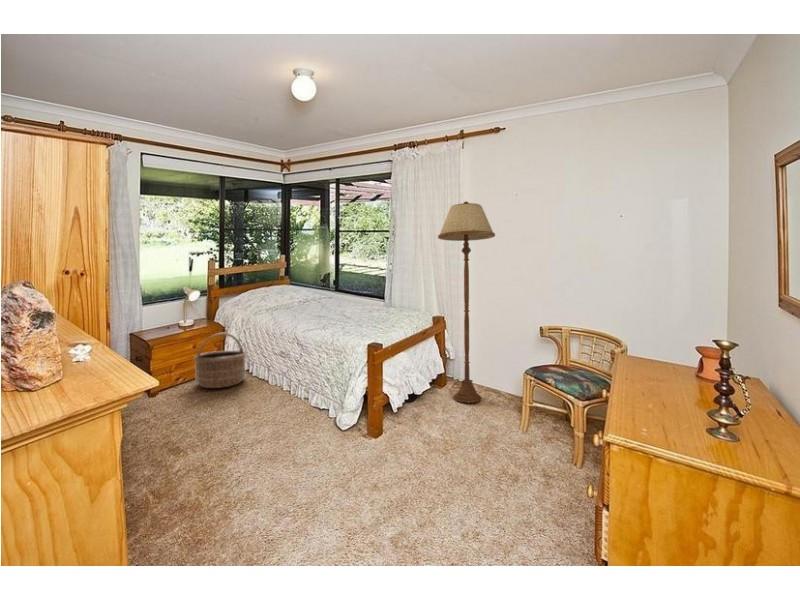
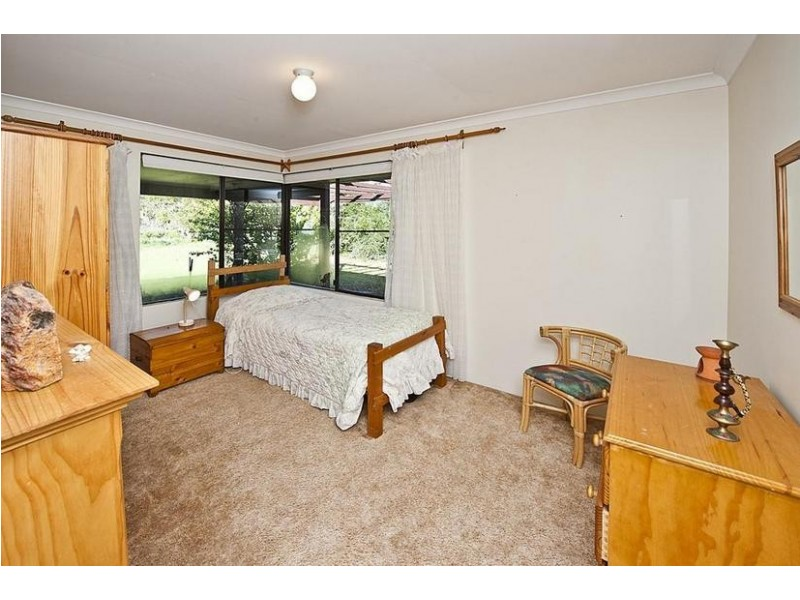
- basket (220, 358)
- floor lamp (466, 300)
